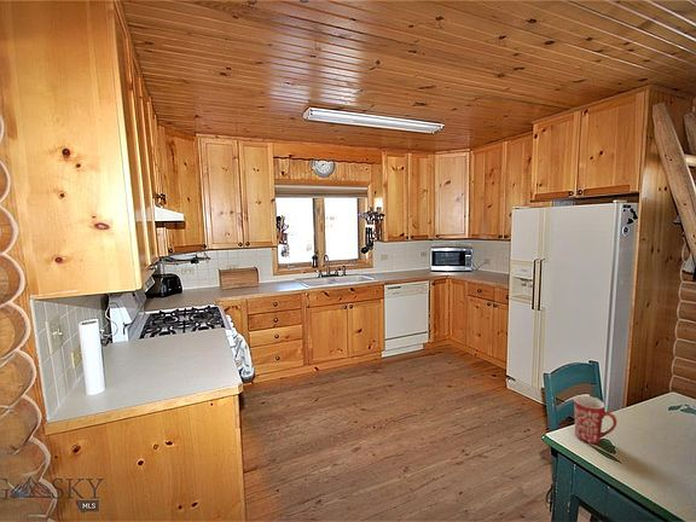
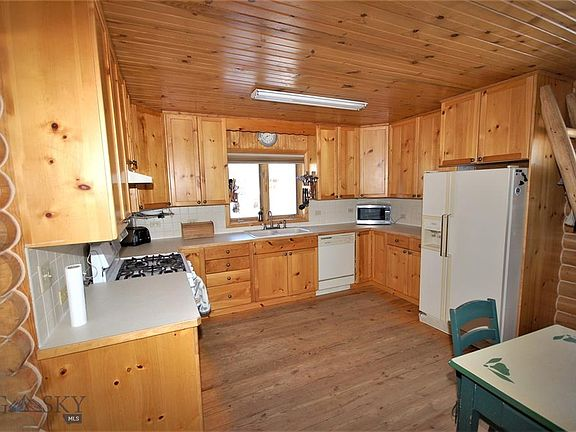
- mug (593, 422)
